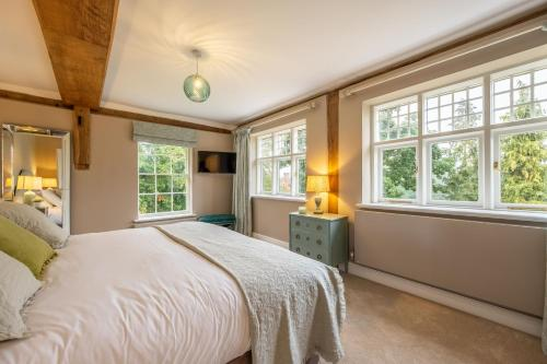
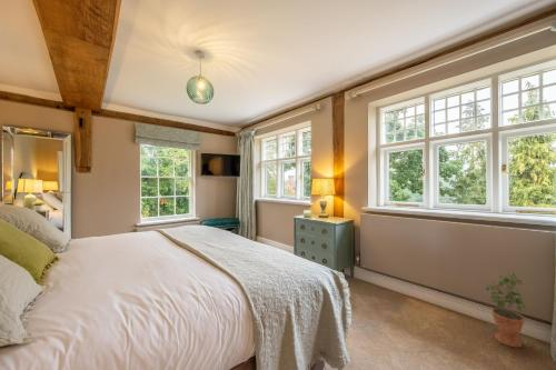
+ potted plant (504, 304)
